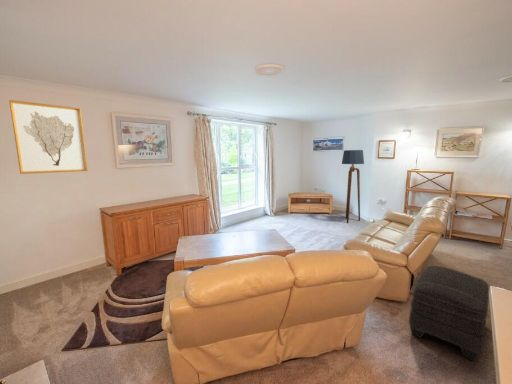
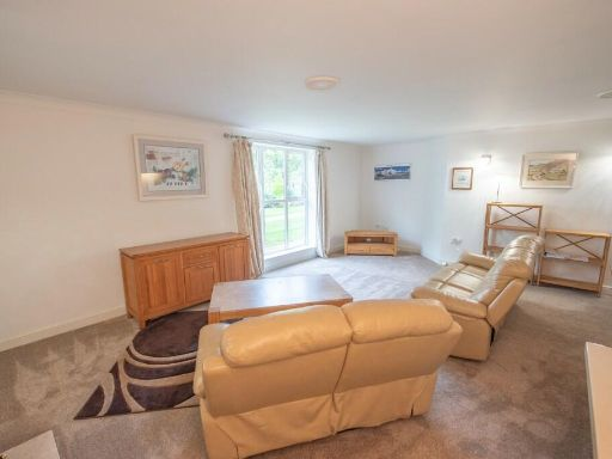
- wall art (52, 139)
- floor lamp (350, 186)
- ottoman (449, 302)
